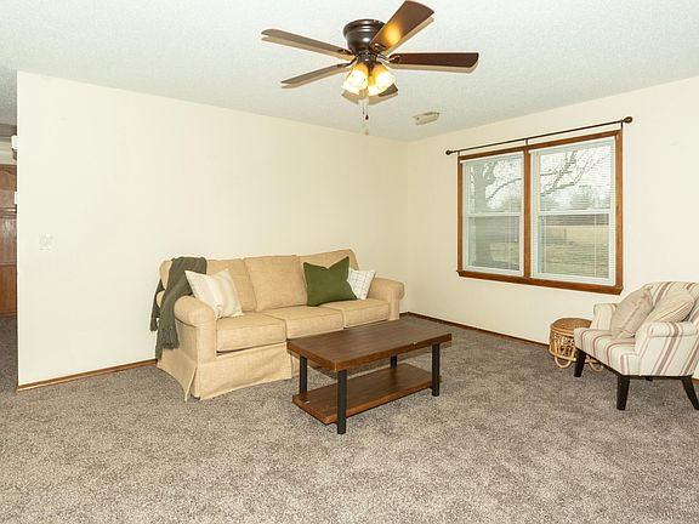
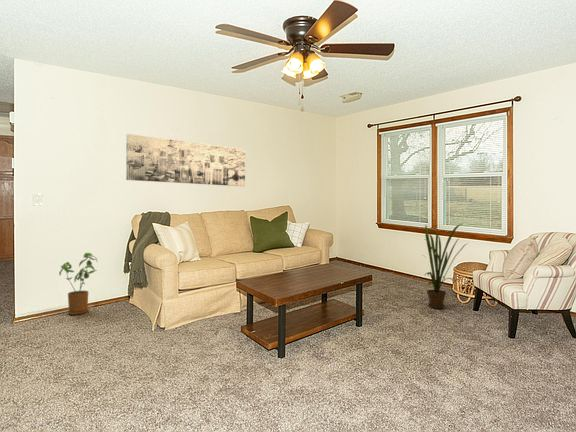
+ wall art (191, 163)
+ house plant (439, 264)
+ house plant (80, 282)
